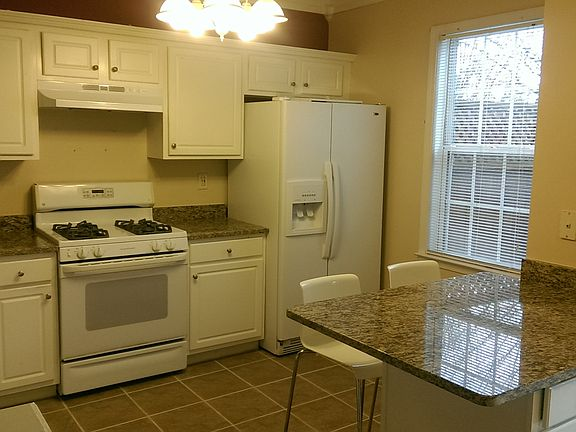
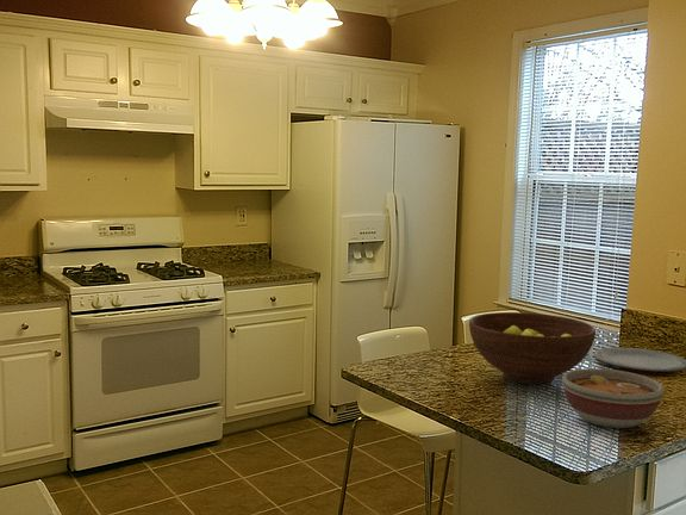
+ plate (640, 360)
+ bowl (610, 401)
+ fruit bowl (529, 350)
